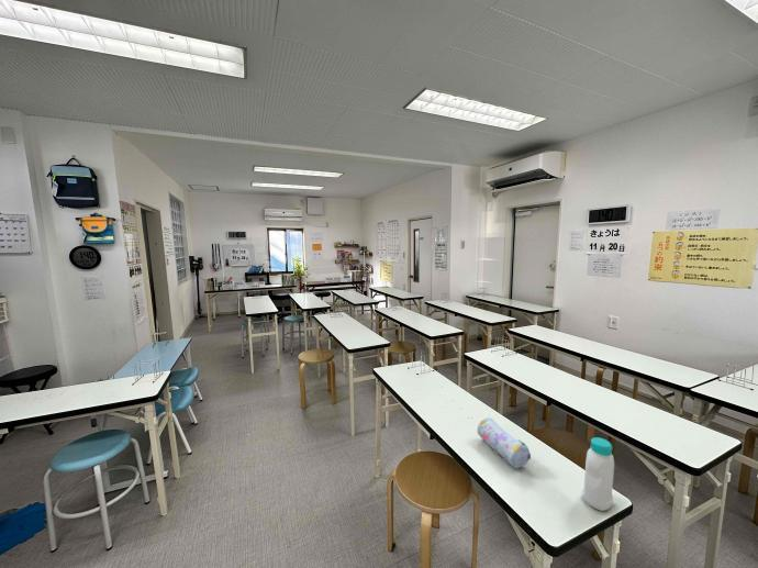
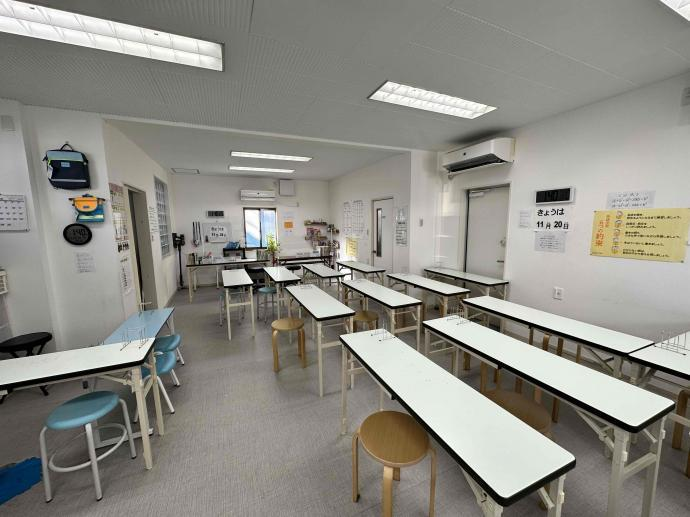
- pencil case (501, 441)
- bottle (599, 471)
